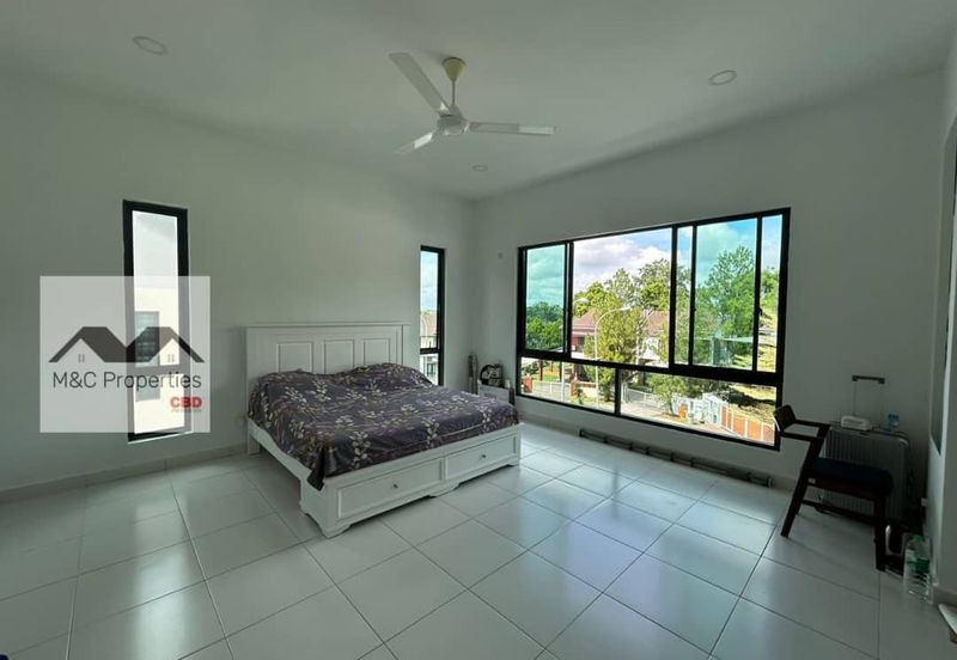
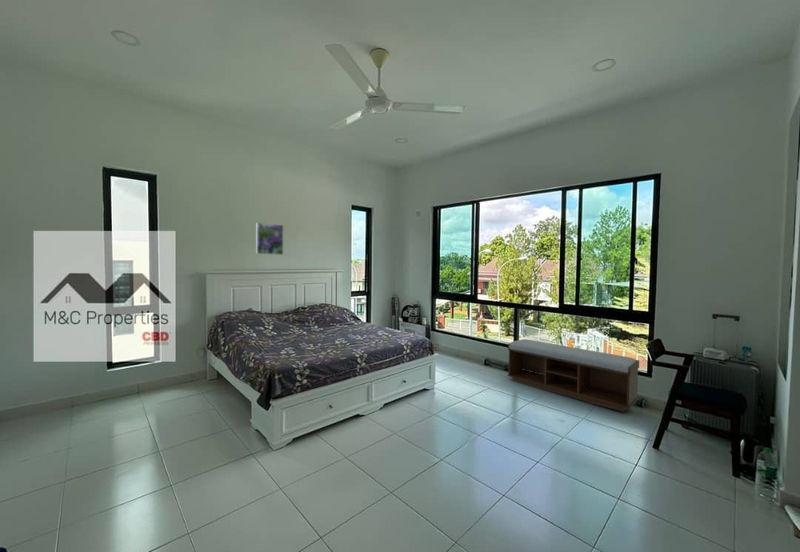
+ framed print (270, 239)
+ bench (567, 369)
